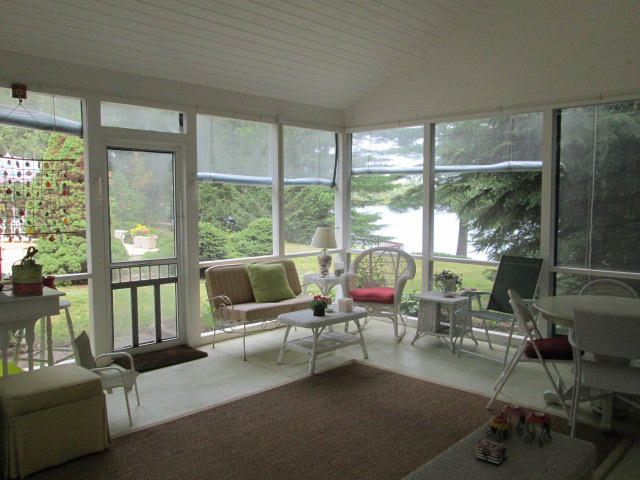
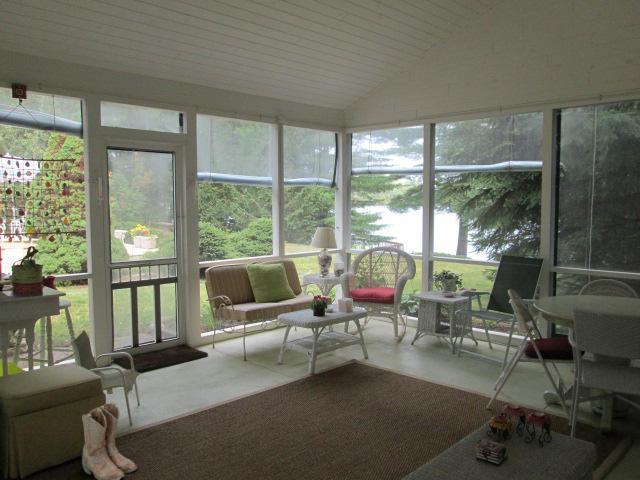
+ boots (109, 439)
